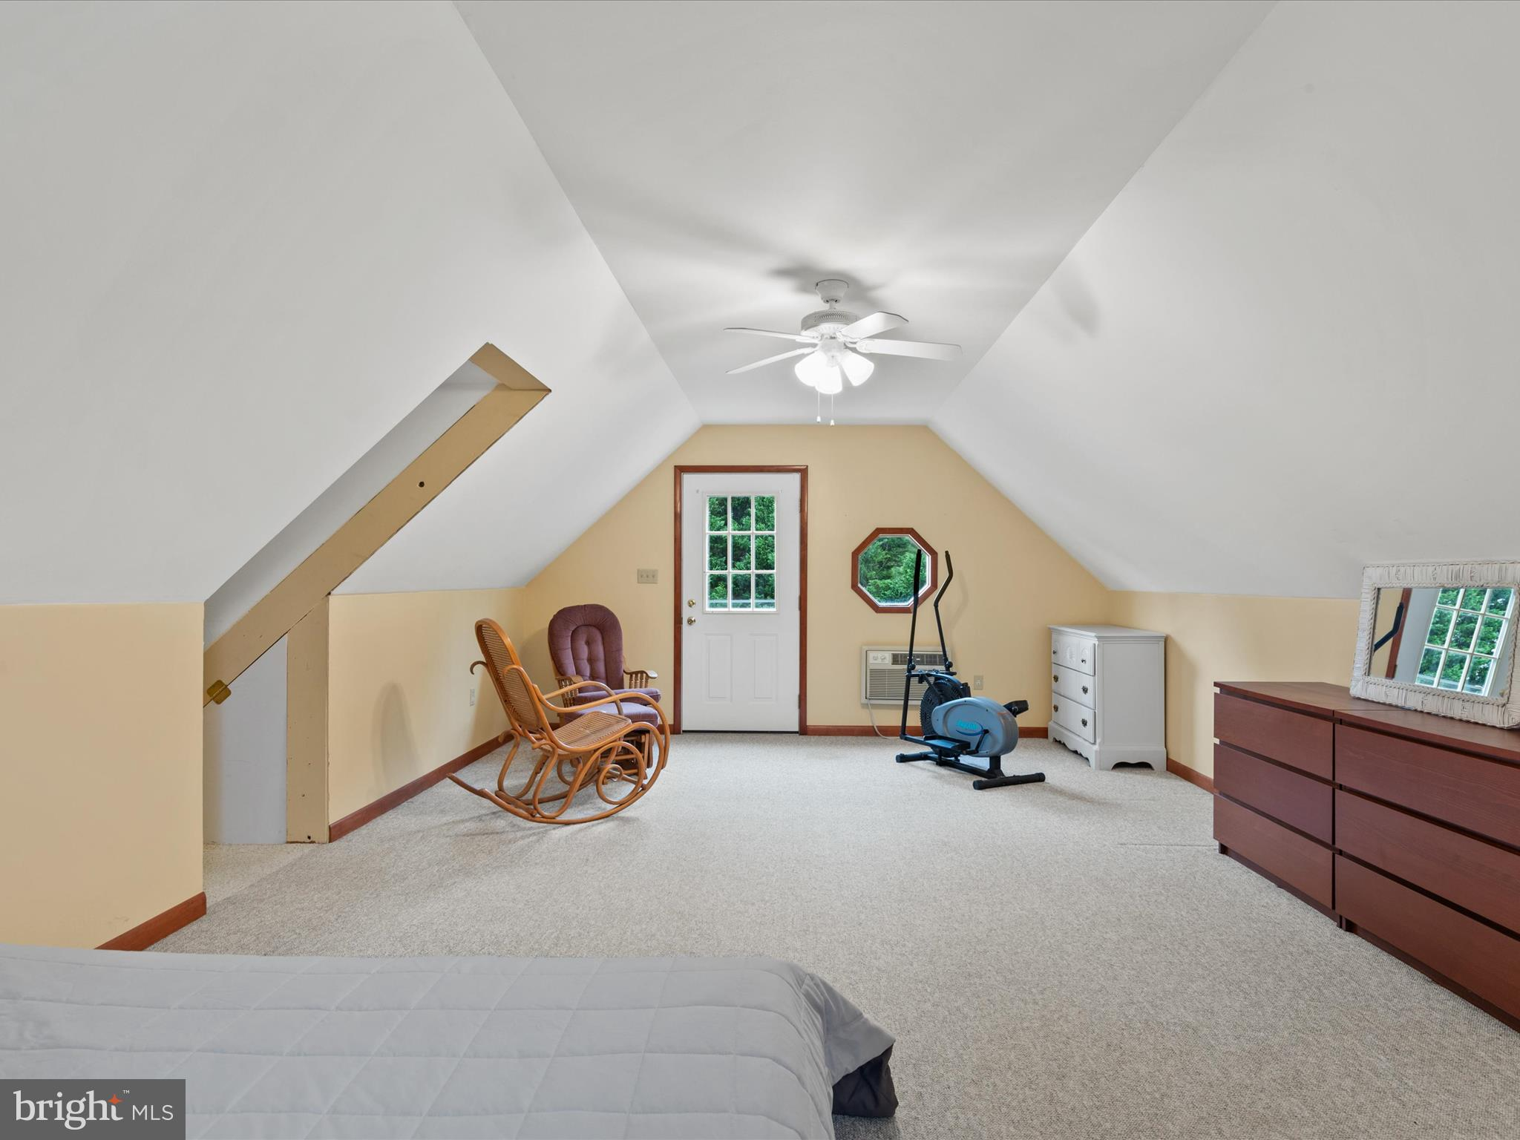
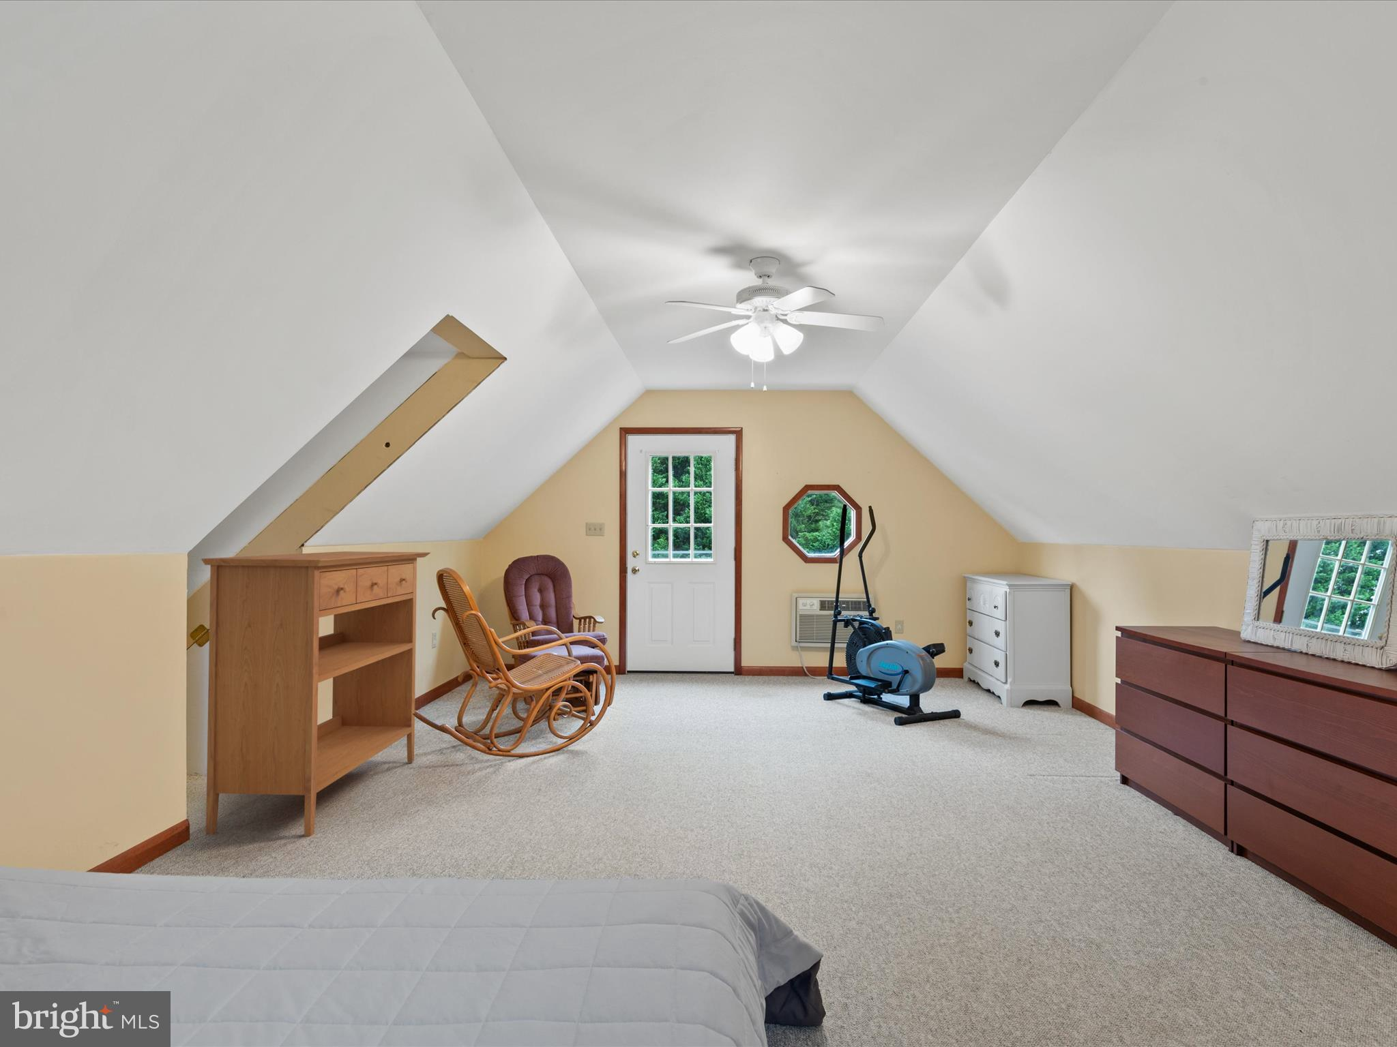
+ console table (331, 673)
